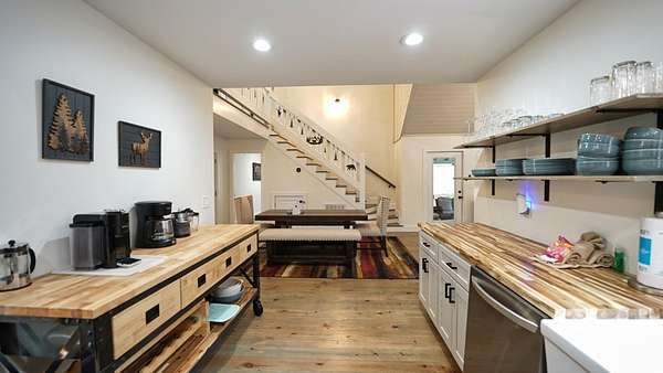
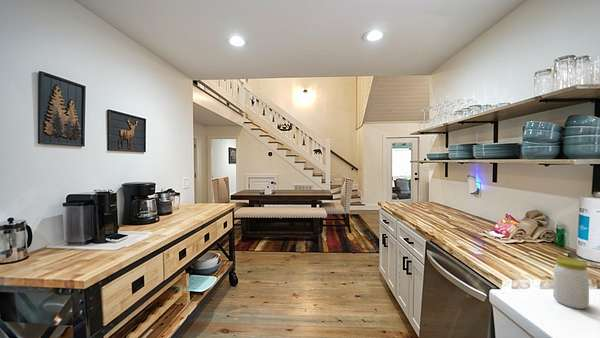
+ jar (570, 281)
